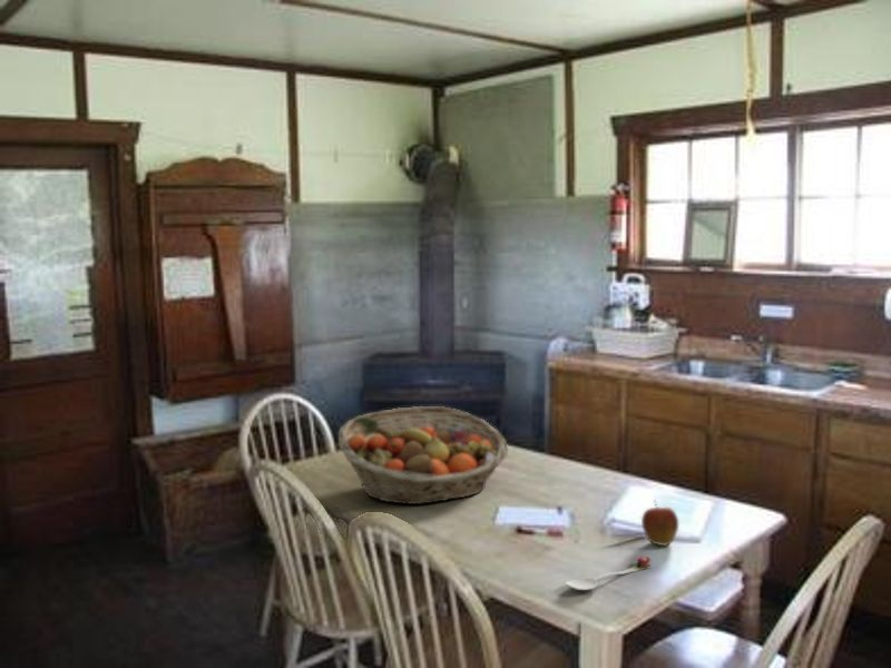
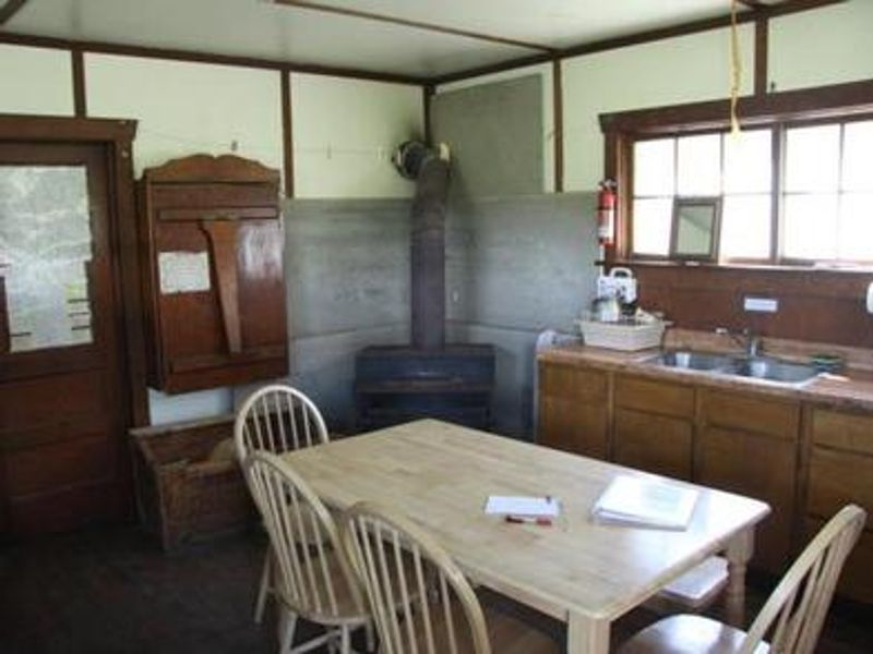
- apple (659, 522)
- fruit basket (422, 452)
- spoon (609, 573)
